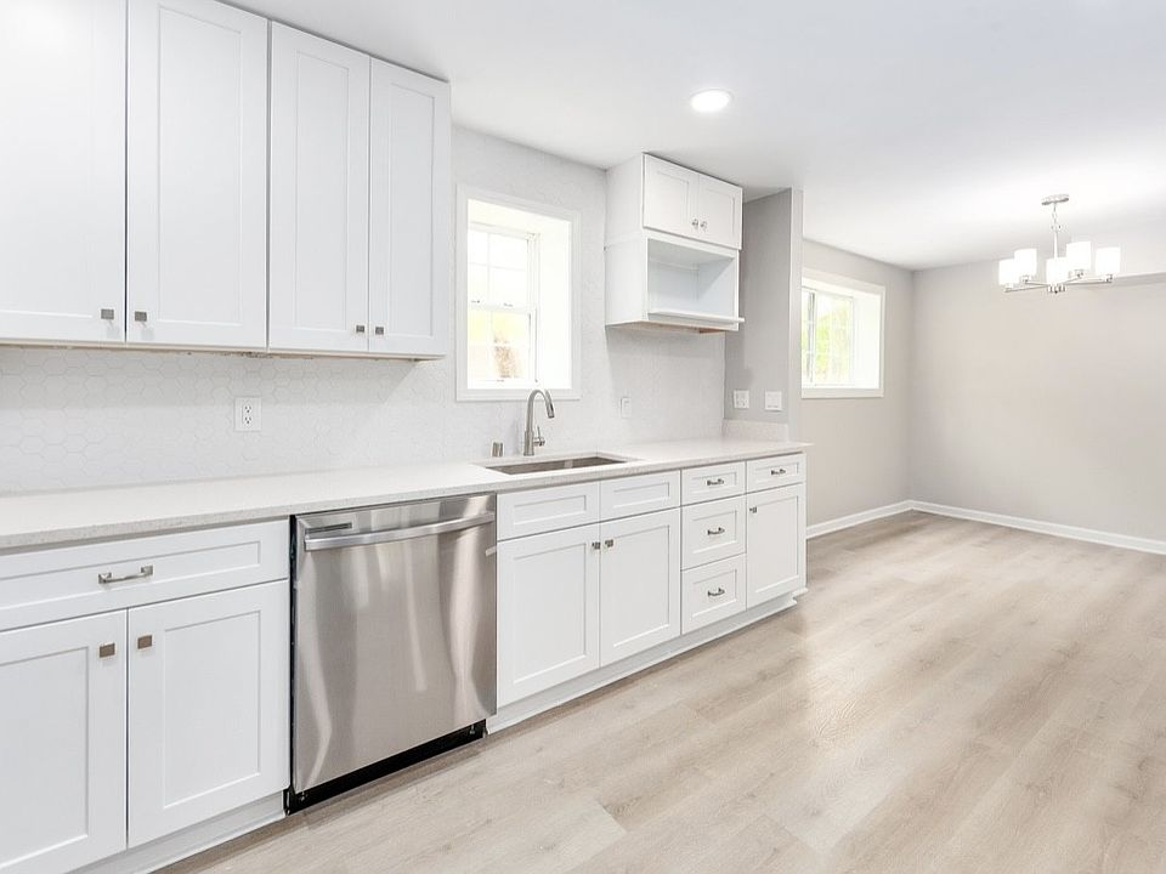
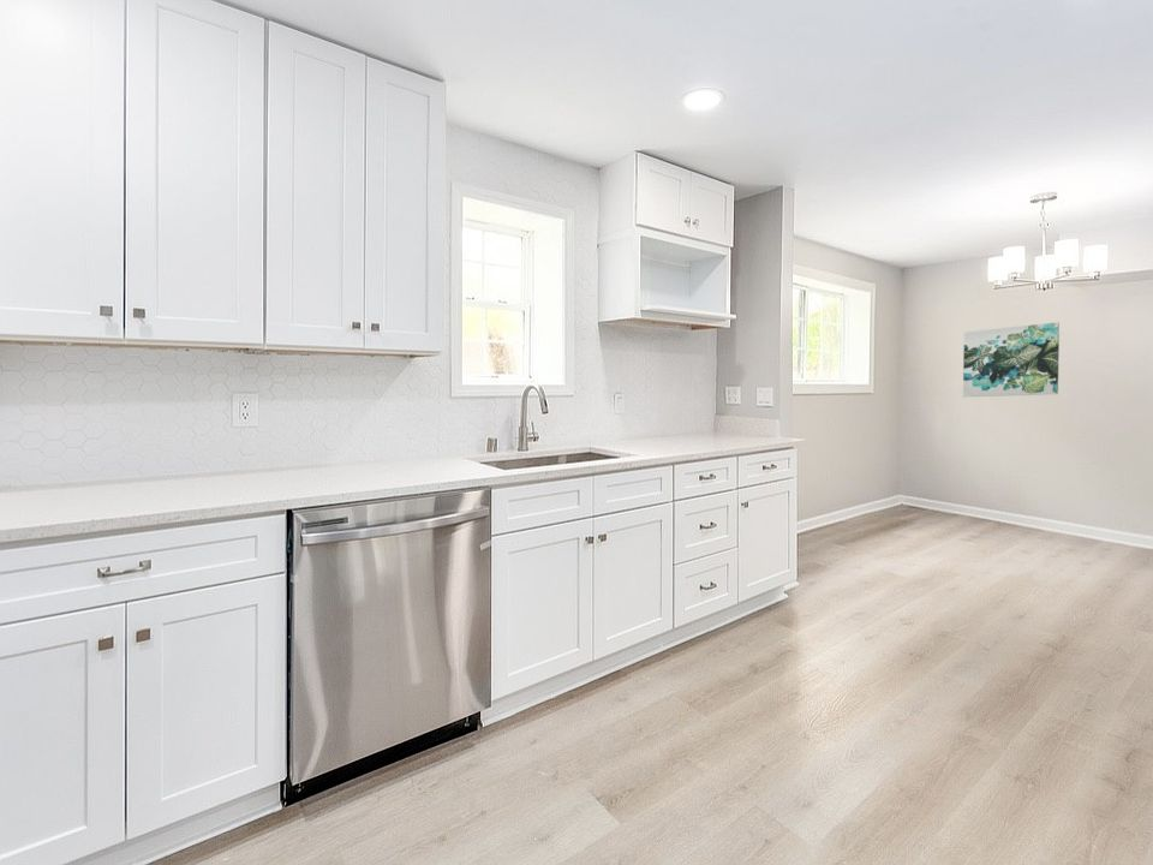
+ wall art (1009, 362)
